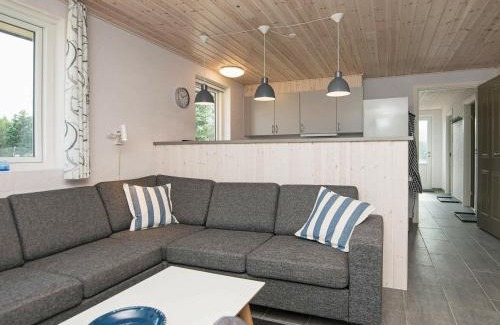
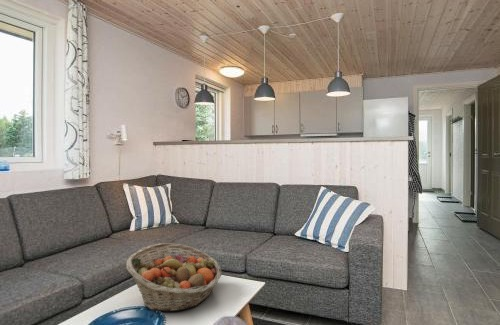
+ fruit basket (176, 273)
